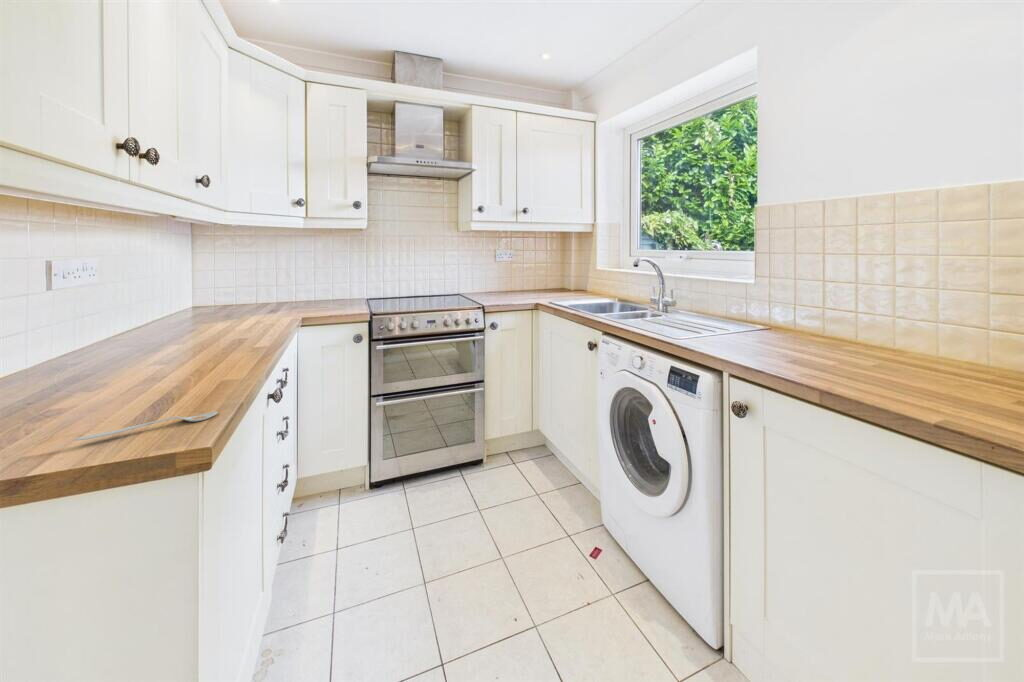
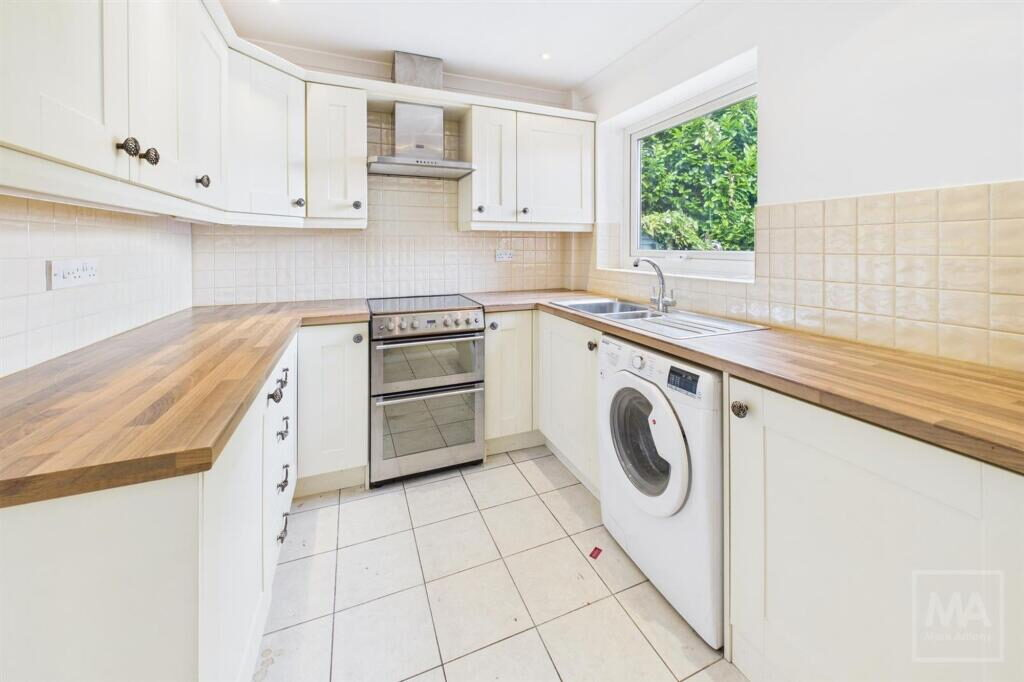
- spoon (152, 423)
